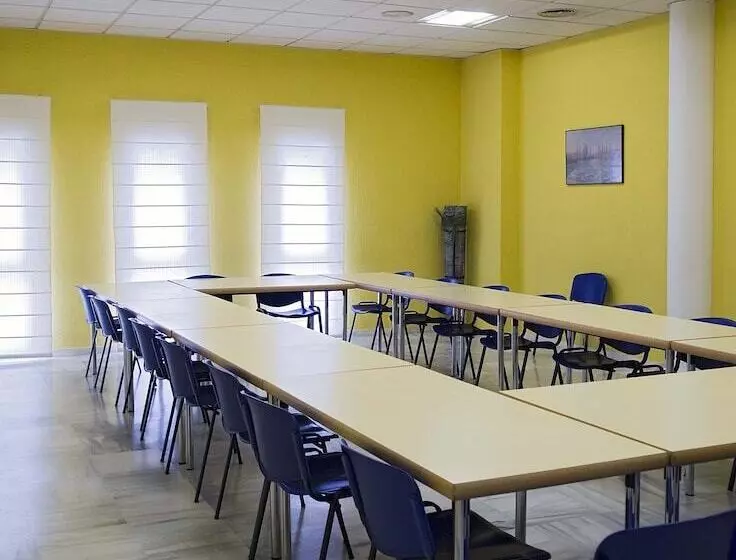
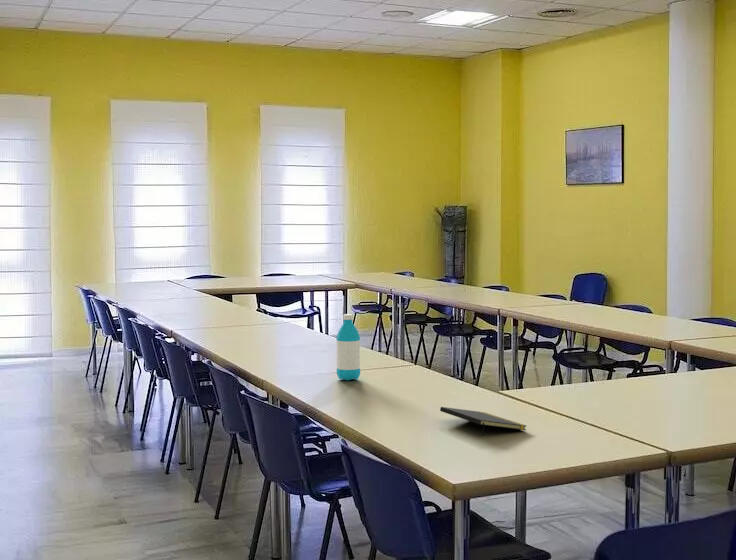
+ notepad (482, 418)
+ water bottle (348, 346)
